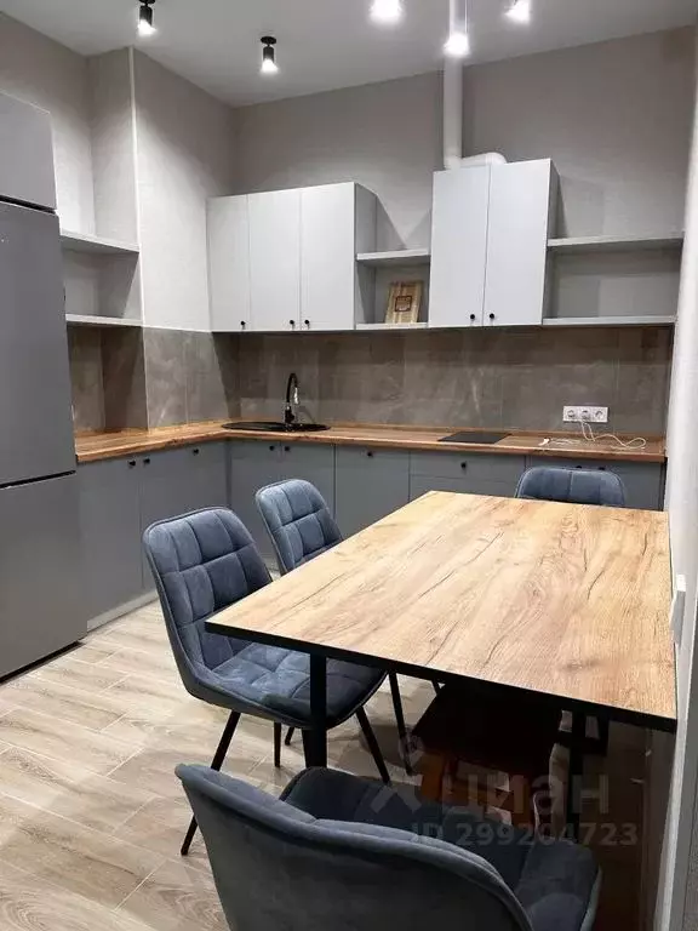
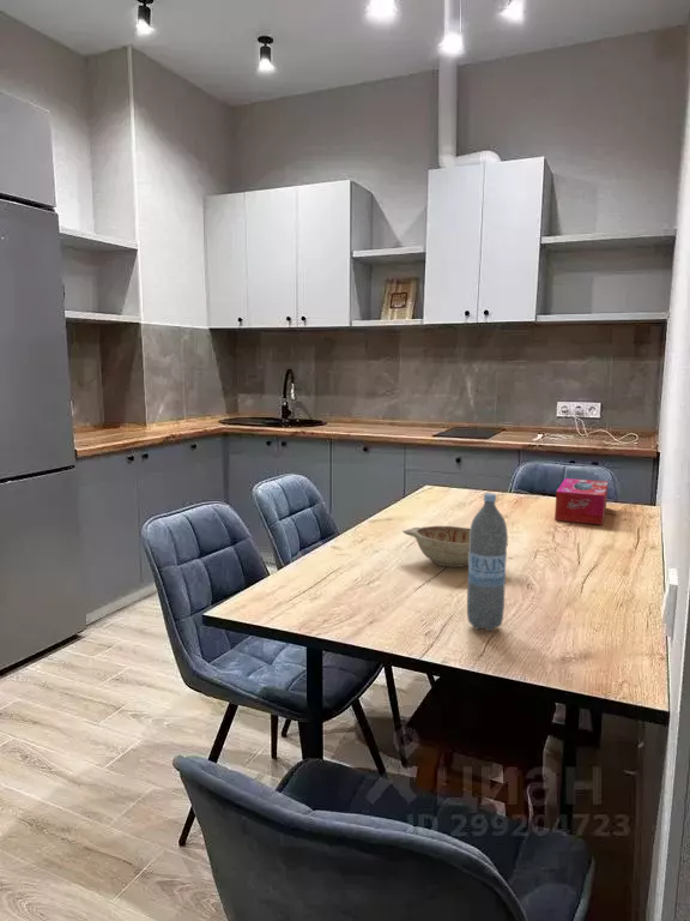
+ decorative bowl (453, 547)
+ water bottle (486, 561)
+ tissue box (582, 499)
